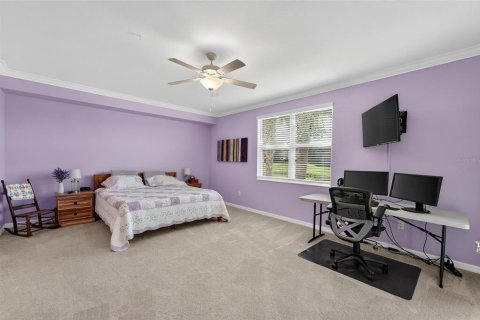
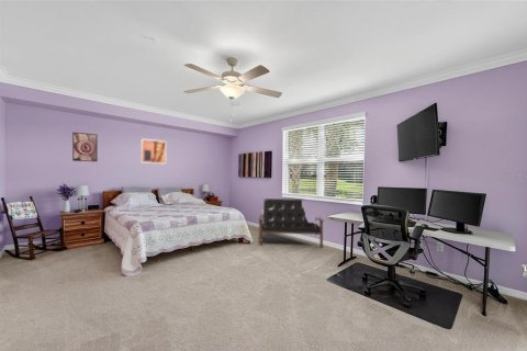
+ wall art (154, 151)
+ bench (290, 220)
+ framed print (85, 147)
